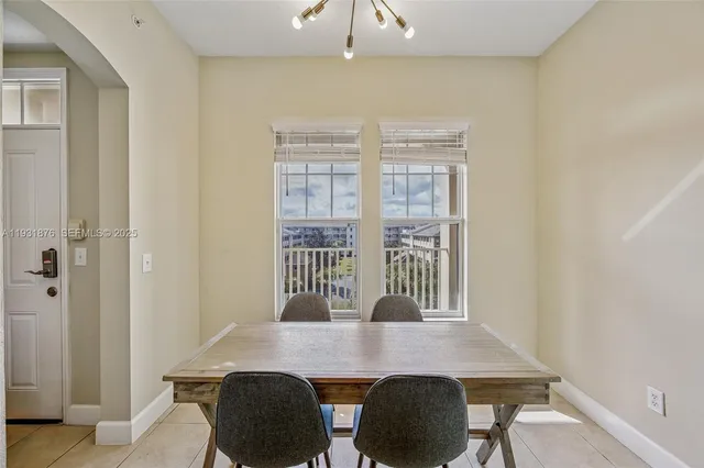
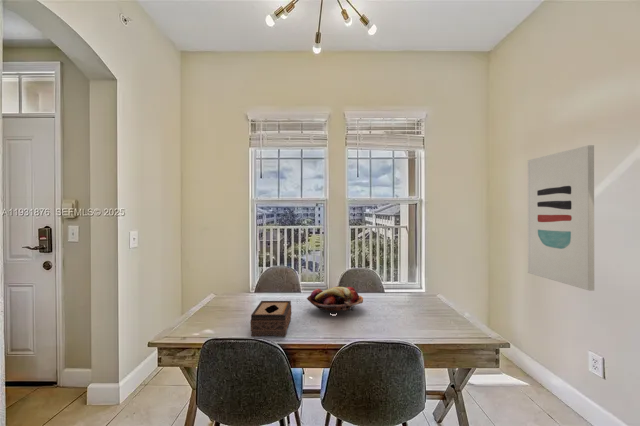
+ wall art (556, 217)
+ fruit basket (336, 297)
+ tissue box (272, 317)
